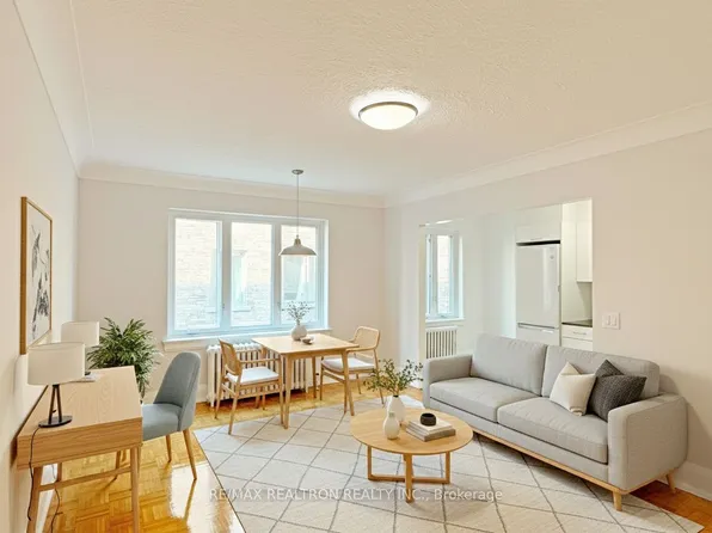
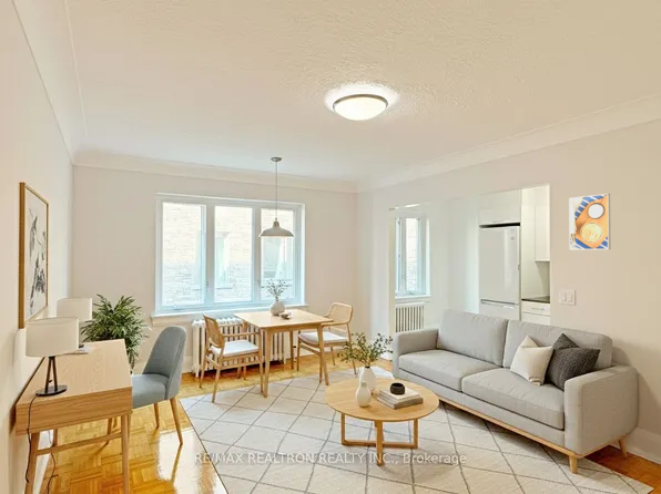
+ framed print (589, 223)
